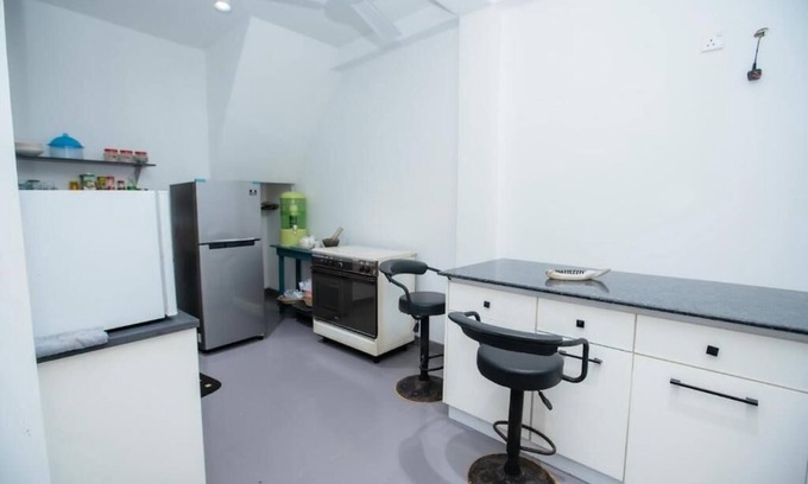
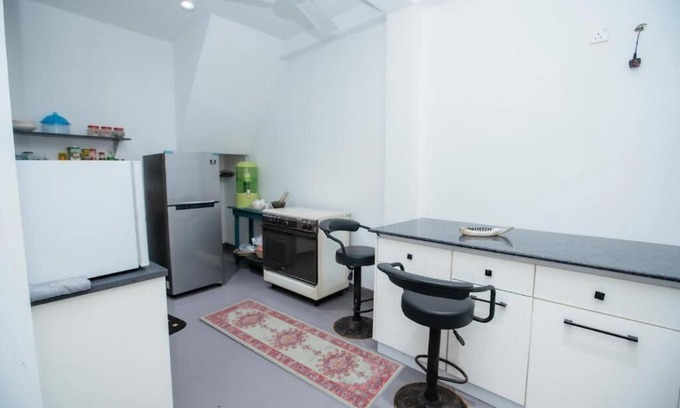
+ rug (288, 338)
